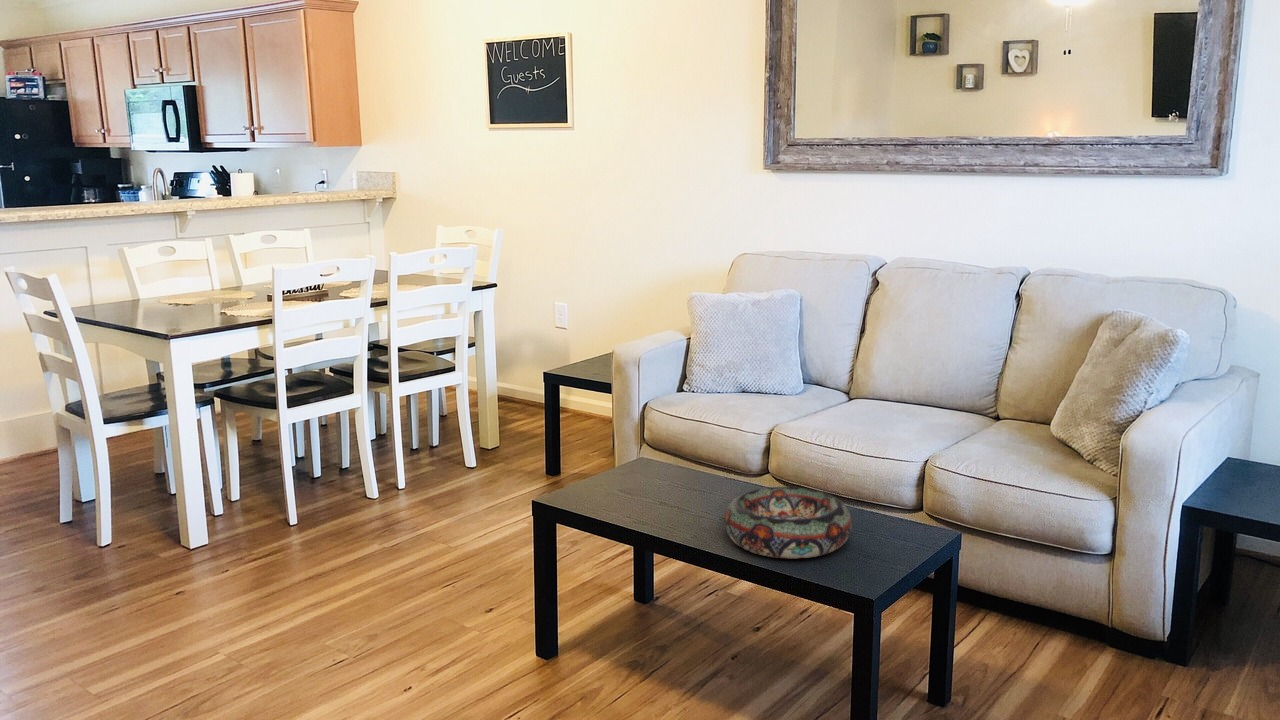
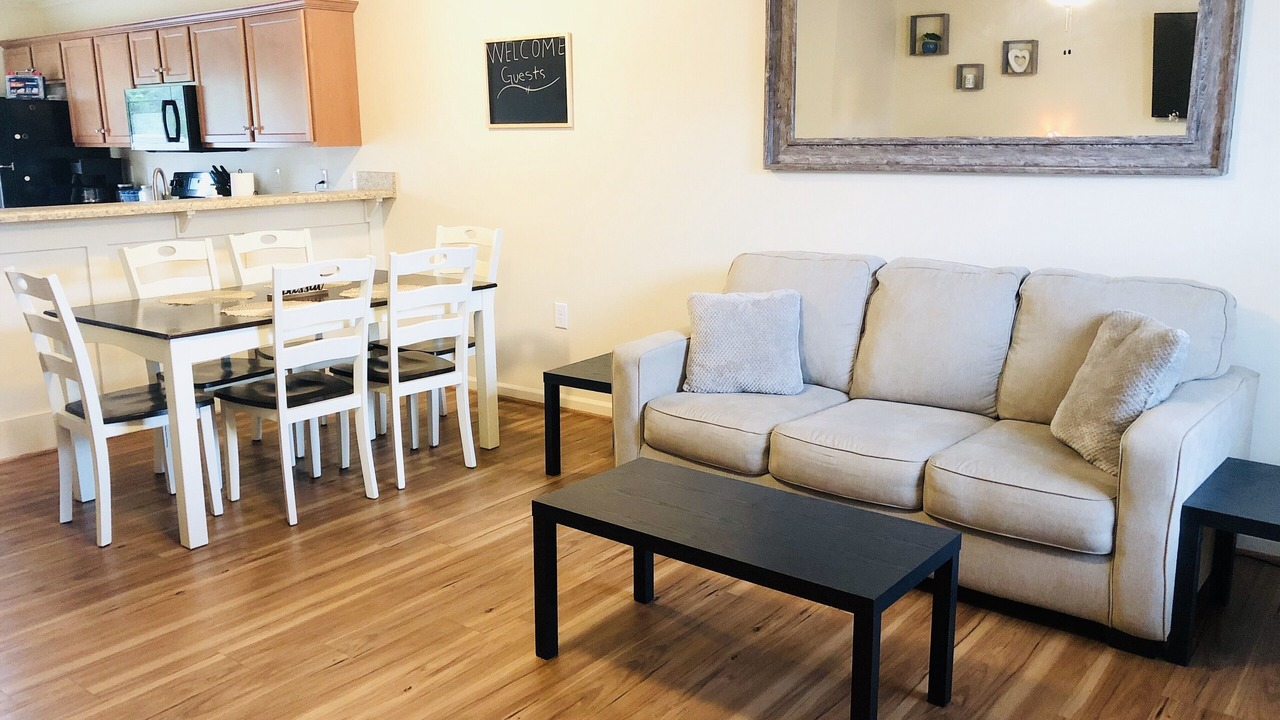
- decorative bowl (787, 522)
